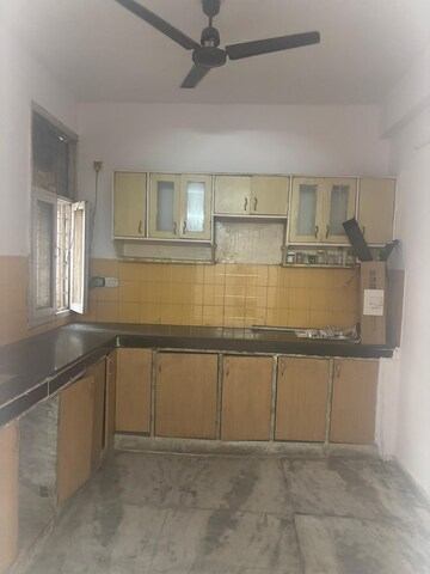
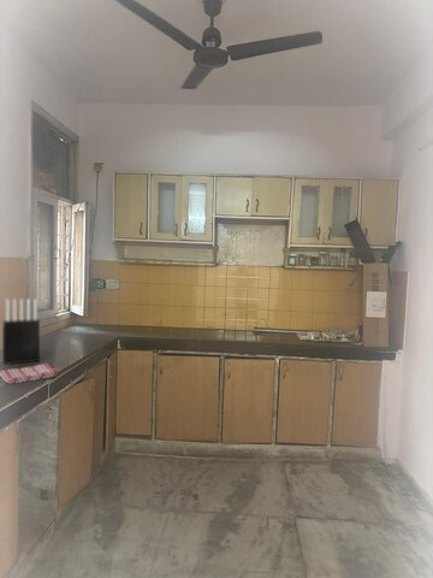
+ knife block (20, 329)
+ dish towel (28, 372)
